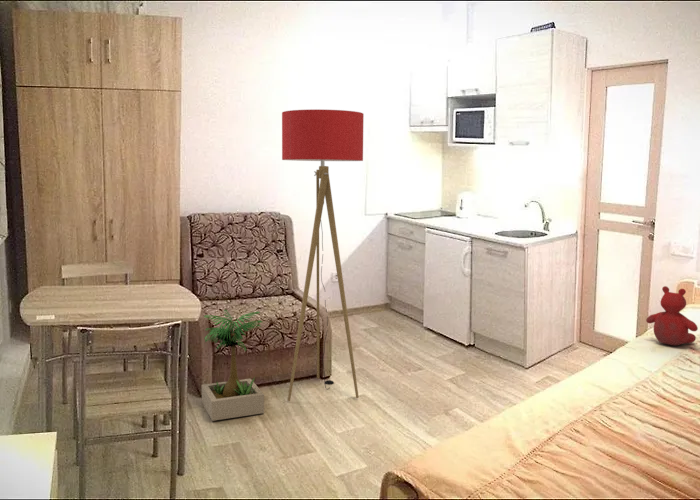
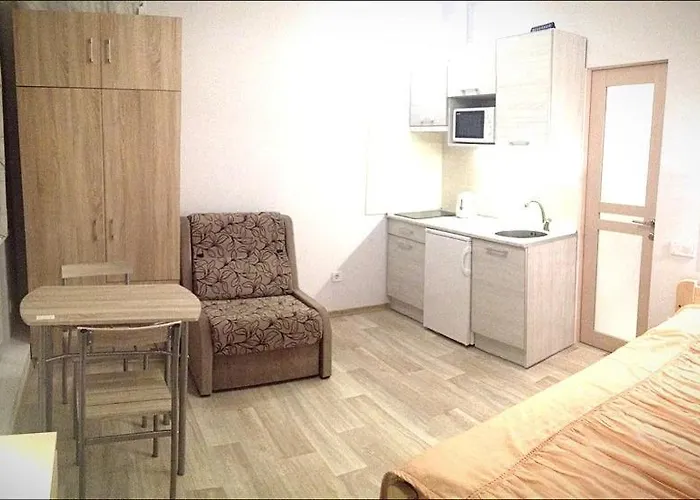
- stuffed bear (675, 314)
- floor lamp (322, 257)
- potted plant (235, 360)
